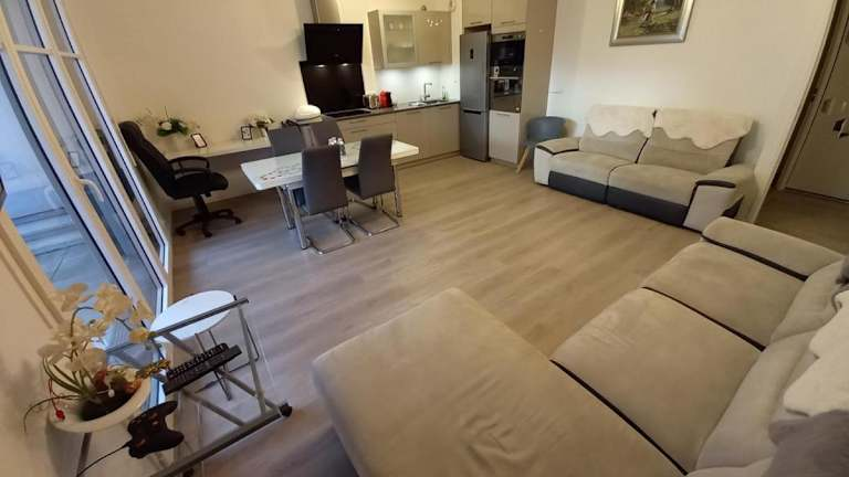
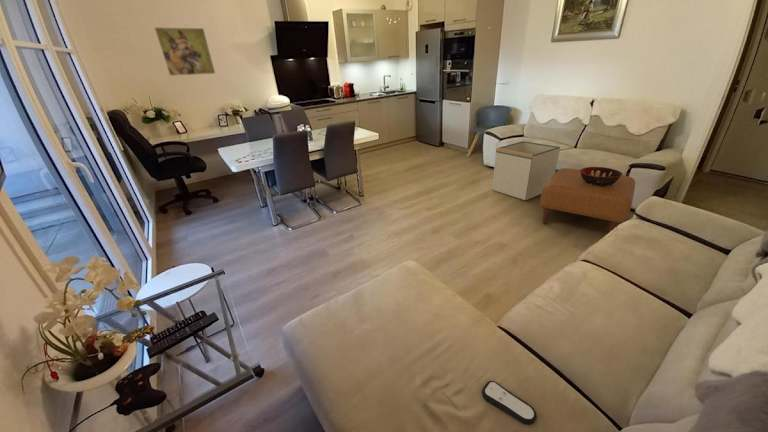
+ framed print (186, 52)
+ ottoman (585, 199)
+ decorative bowl (599, 176)
+ remote control (508, 402)
+ storage bin (524, 168)
